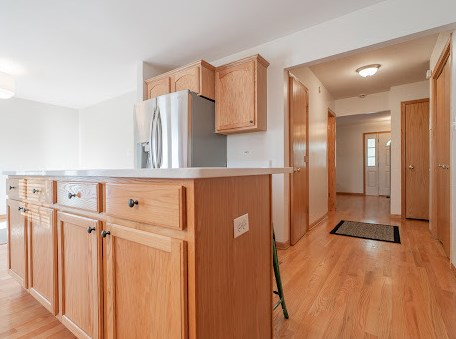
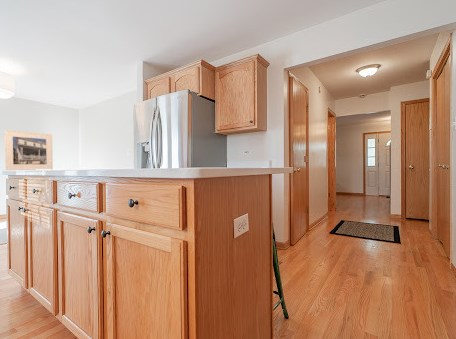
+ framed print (30, 151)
